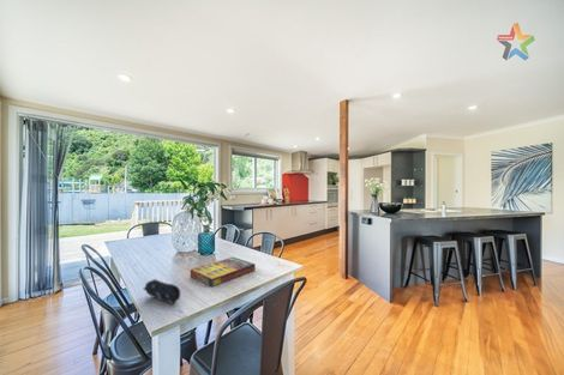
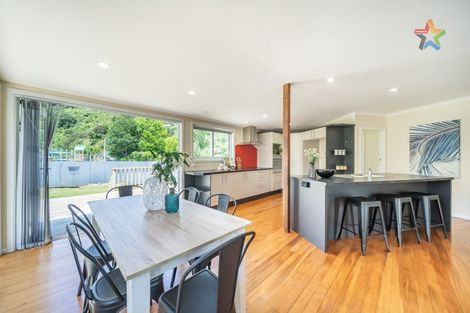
- pencil case (162, 291)
- game compilation box (223, 270)
